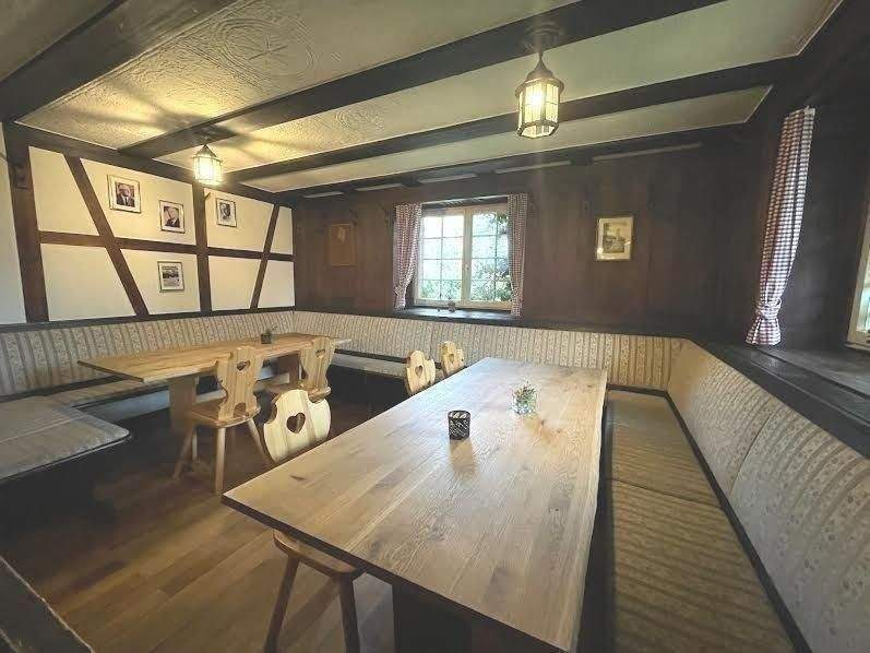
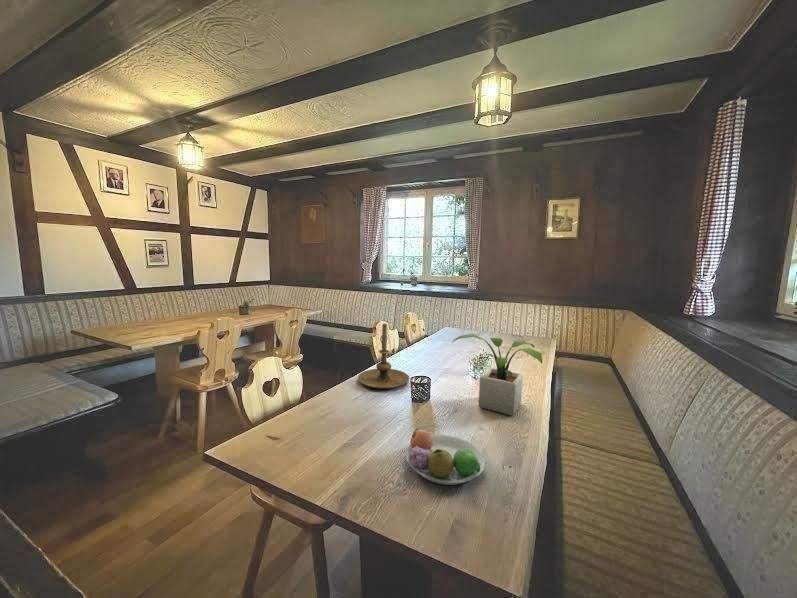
+ potted plant (497, 370)
+ fruit bowl (446, 450)
+ candle holder (384, 352)
